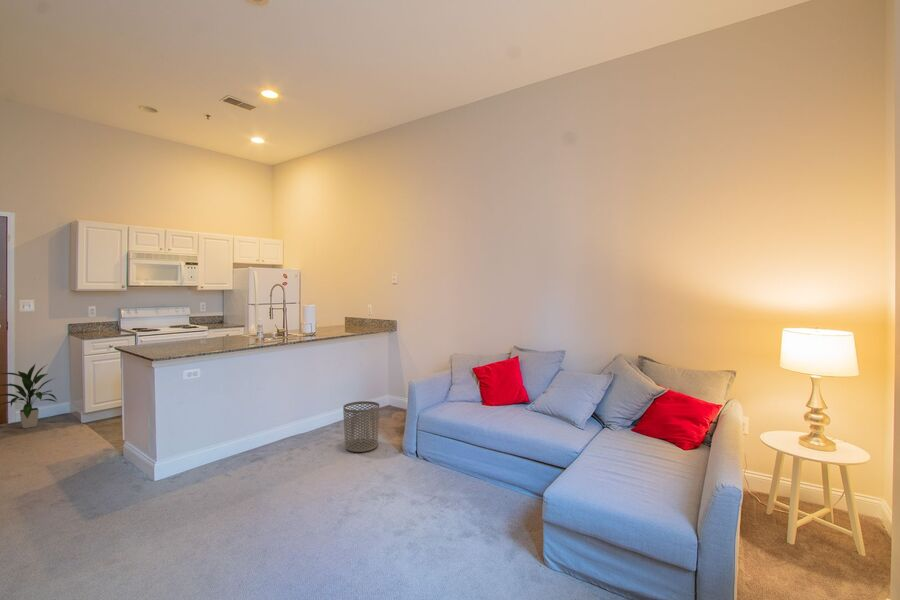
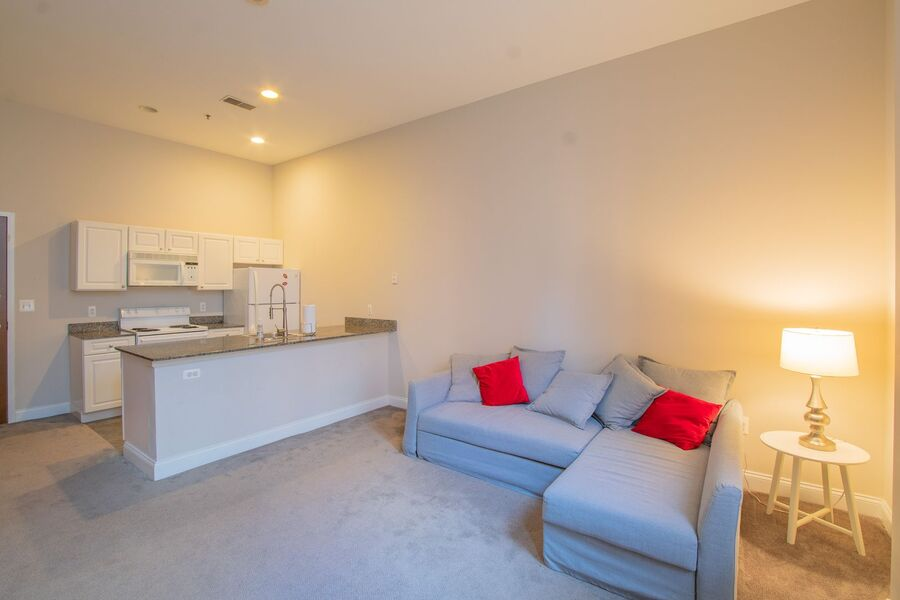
- waste bin (361, 426)
- indoor plant (28, 395)
